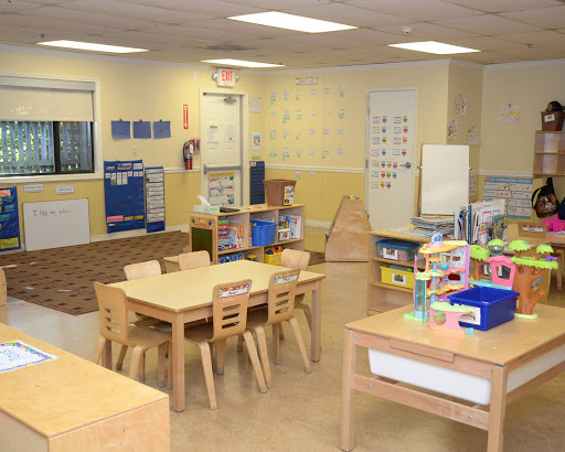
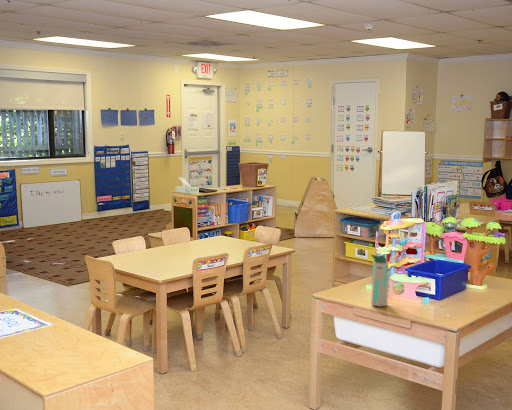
+ water bottle (379, 279)
